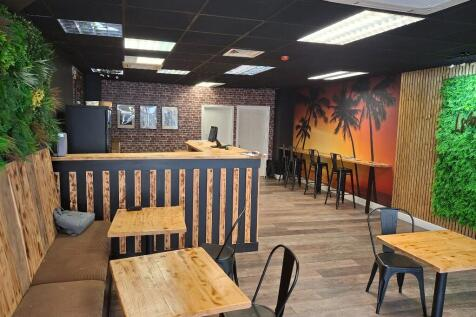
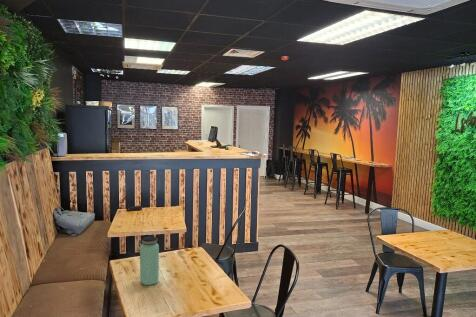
+ bottle (149, 259)
